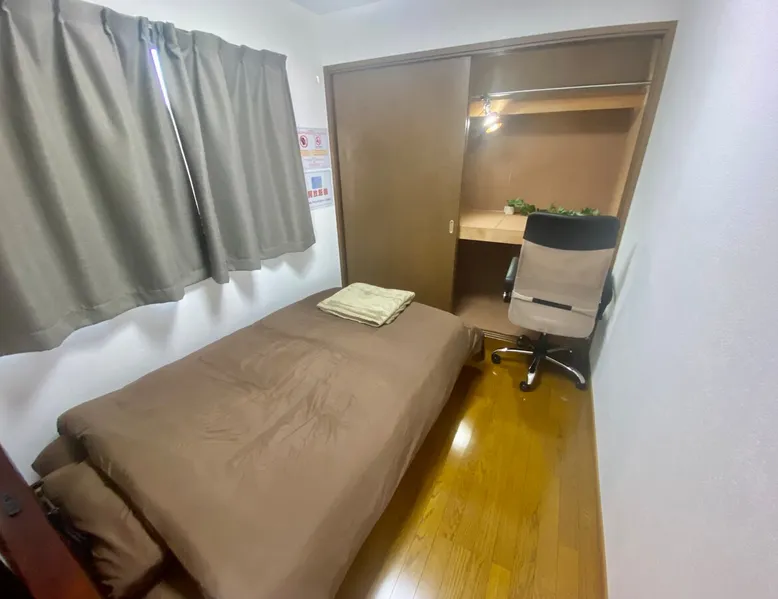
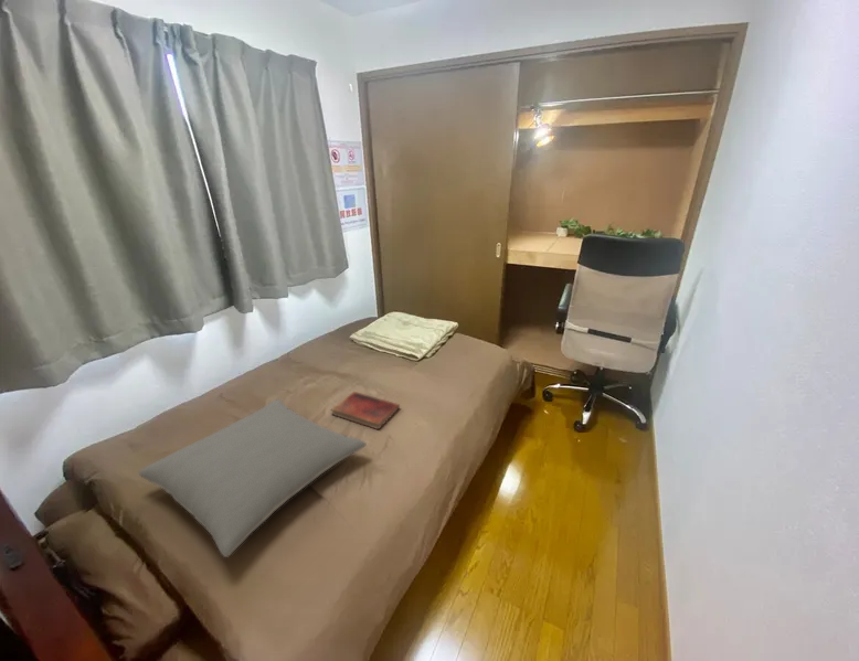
+ pillow (258, 457)
+ diary (365, 408)
